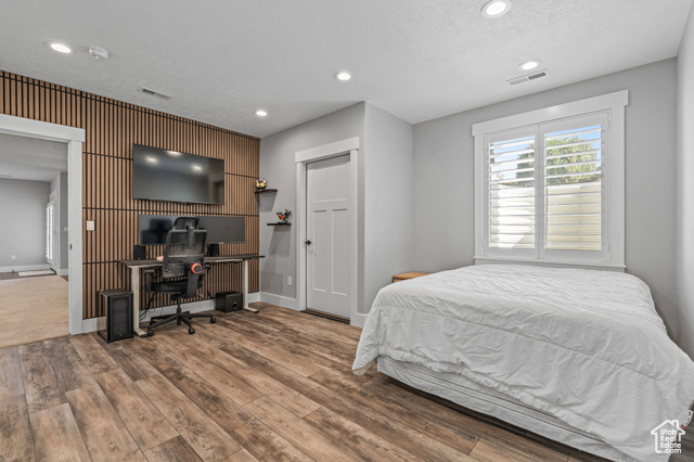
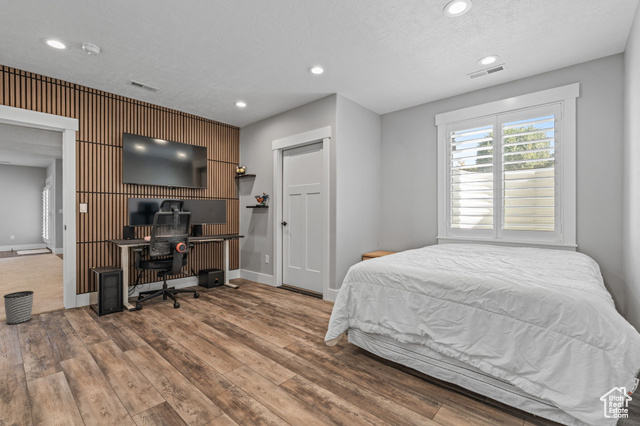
+ wastebasket (19, 307)
